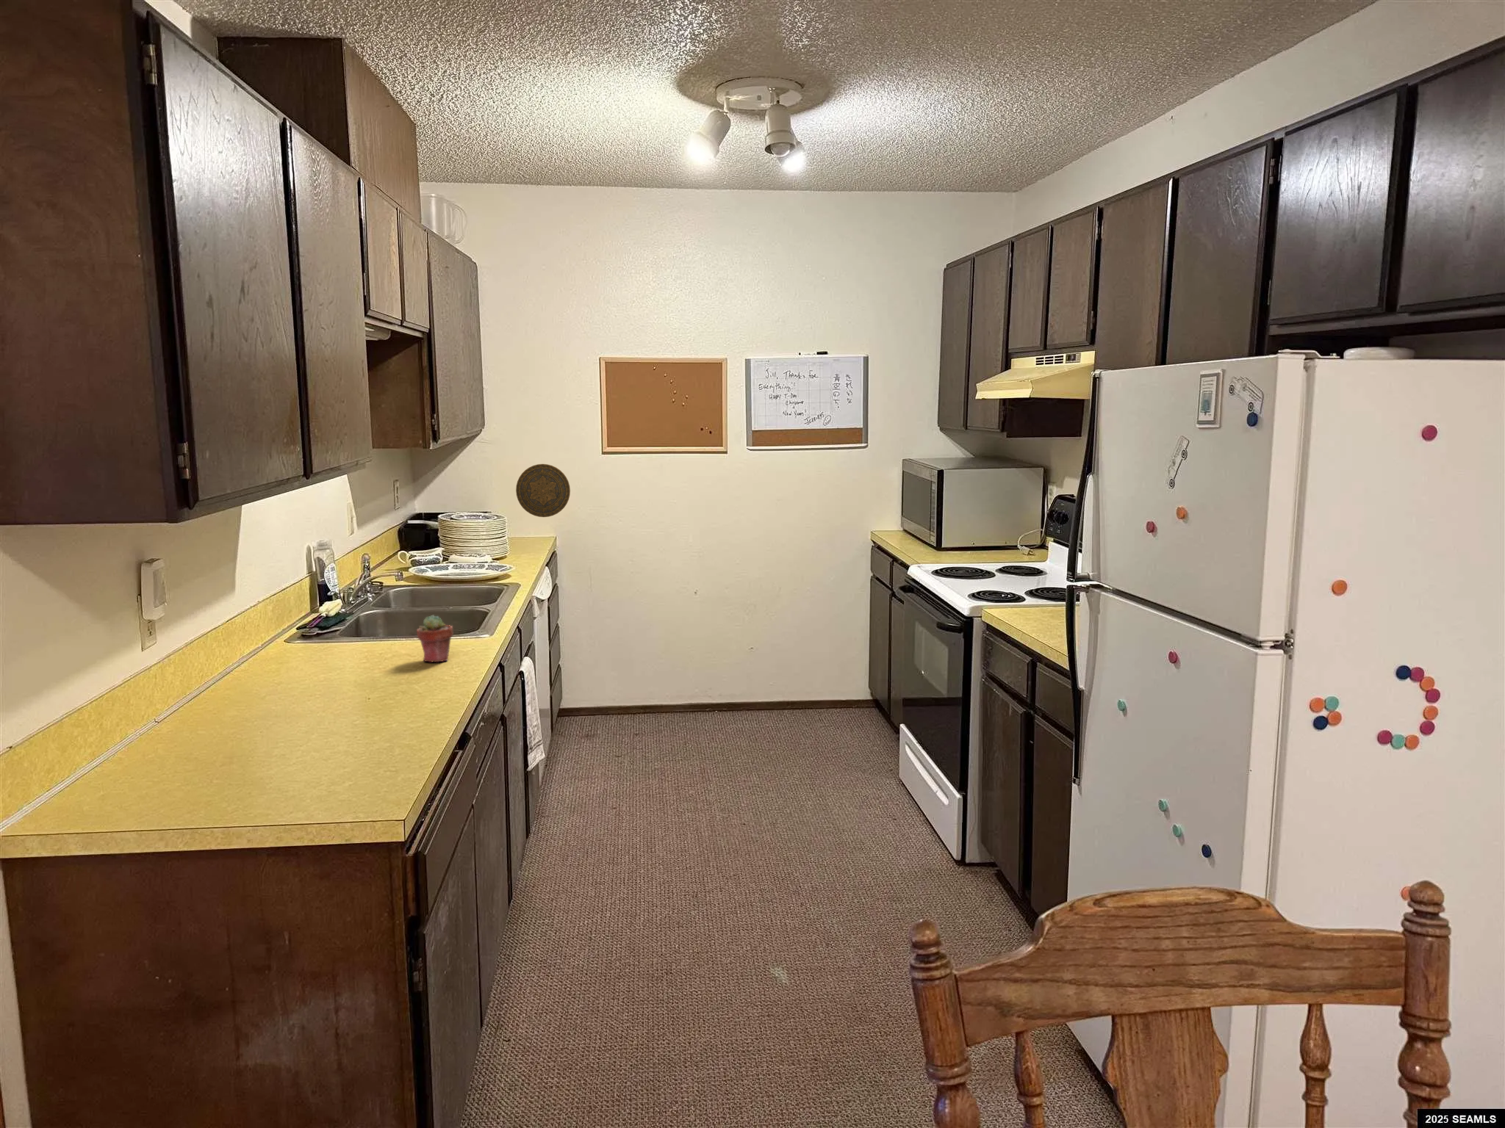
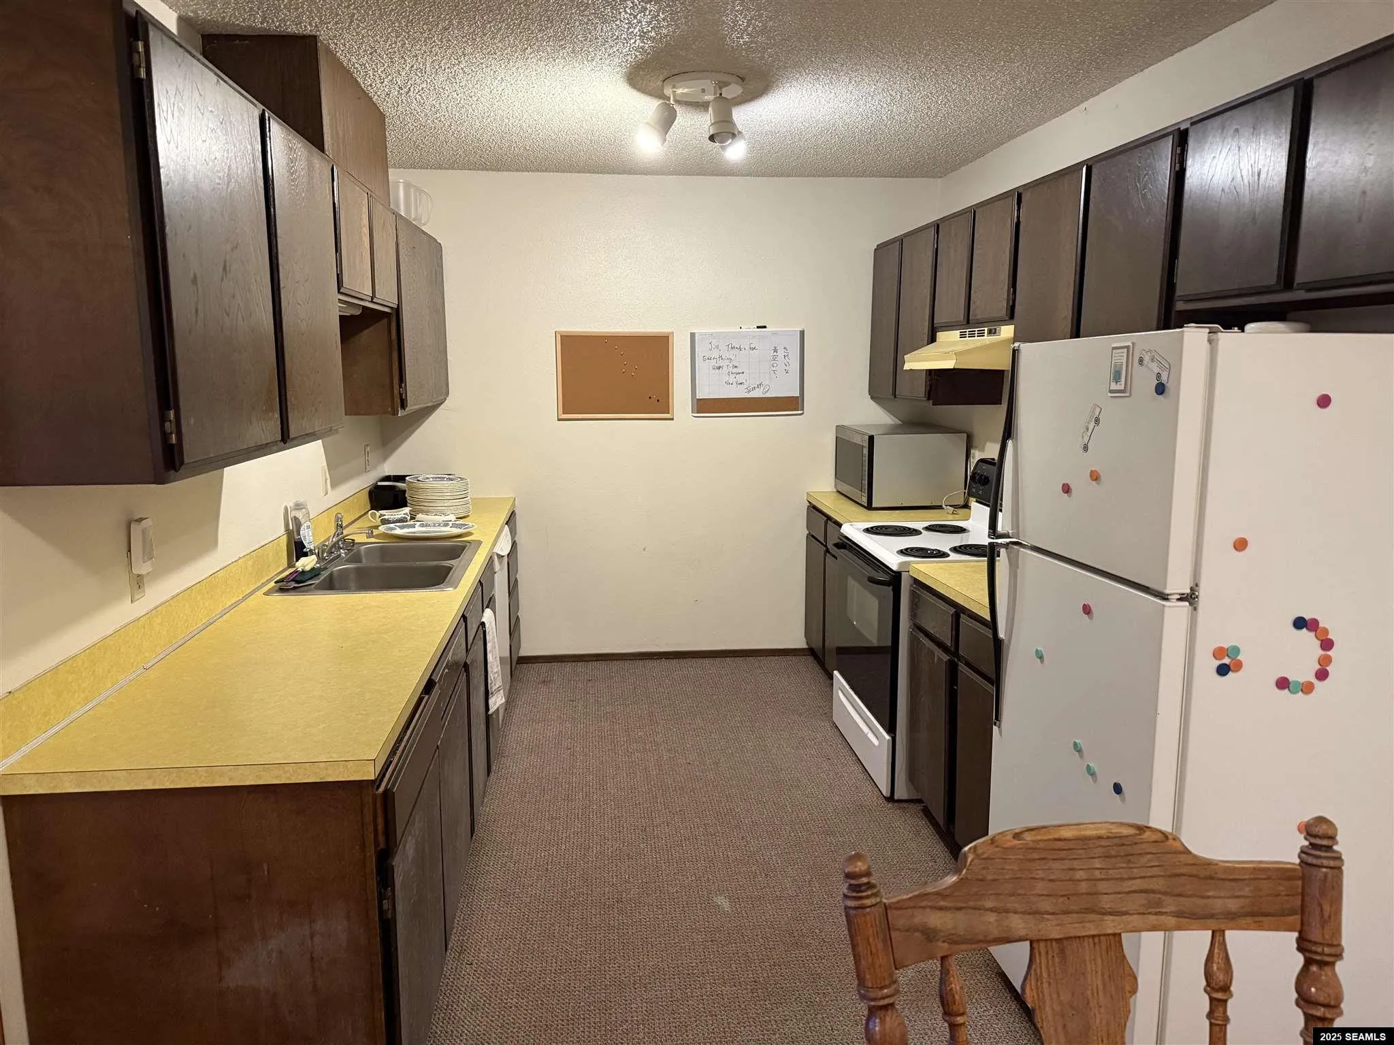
- potted succulent (435, 636)
- decorative plate (543, 491)
